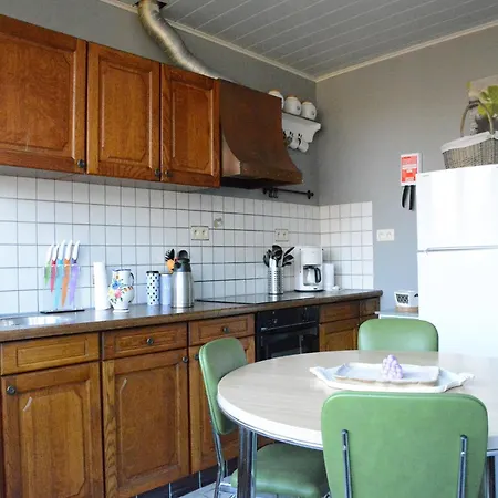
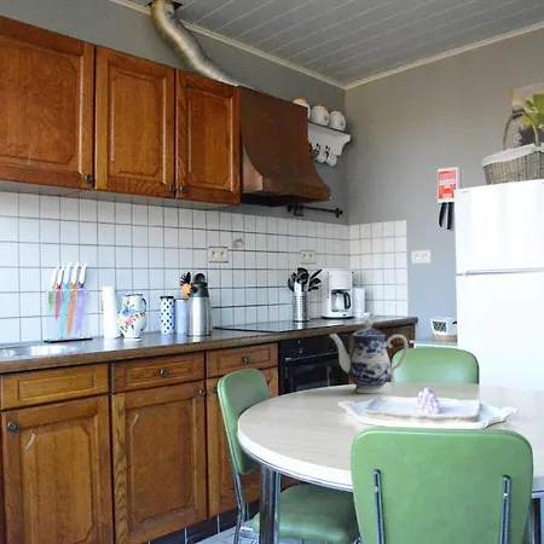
+ teapot (369, 354)
